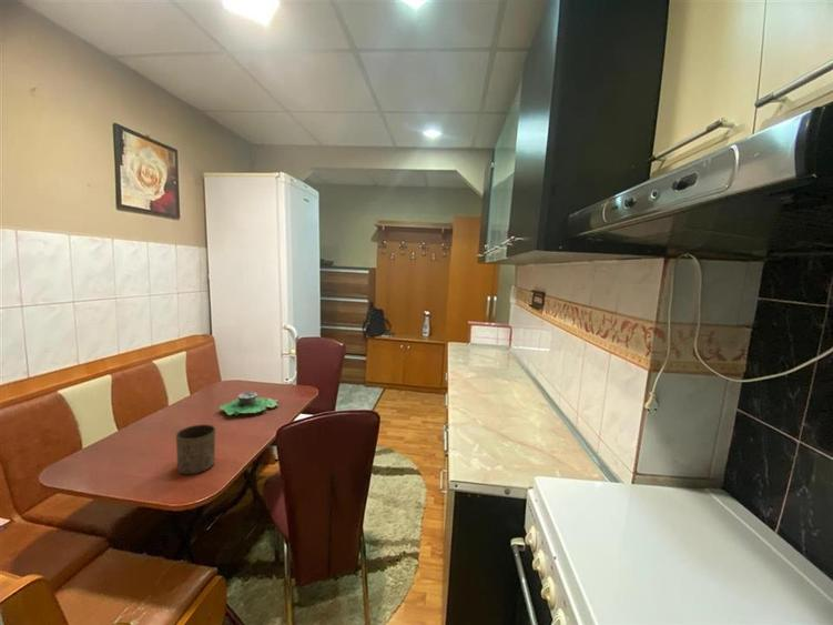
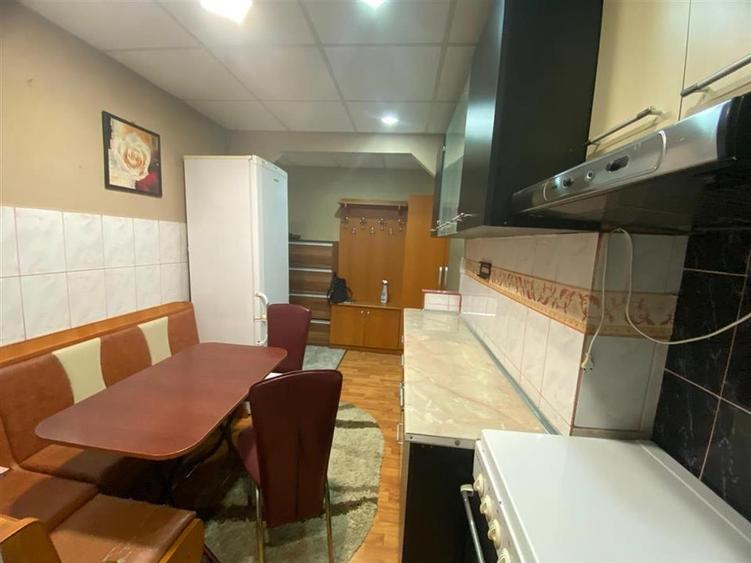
- succulent planter (250, 400)
- cup (196, 448)
